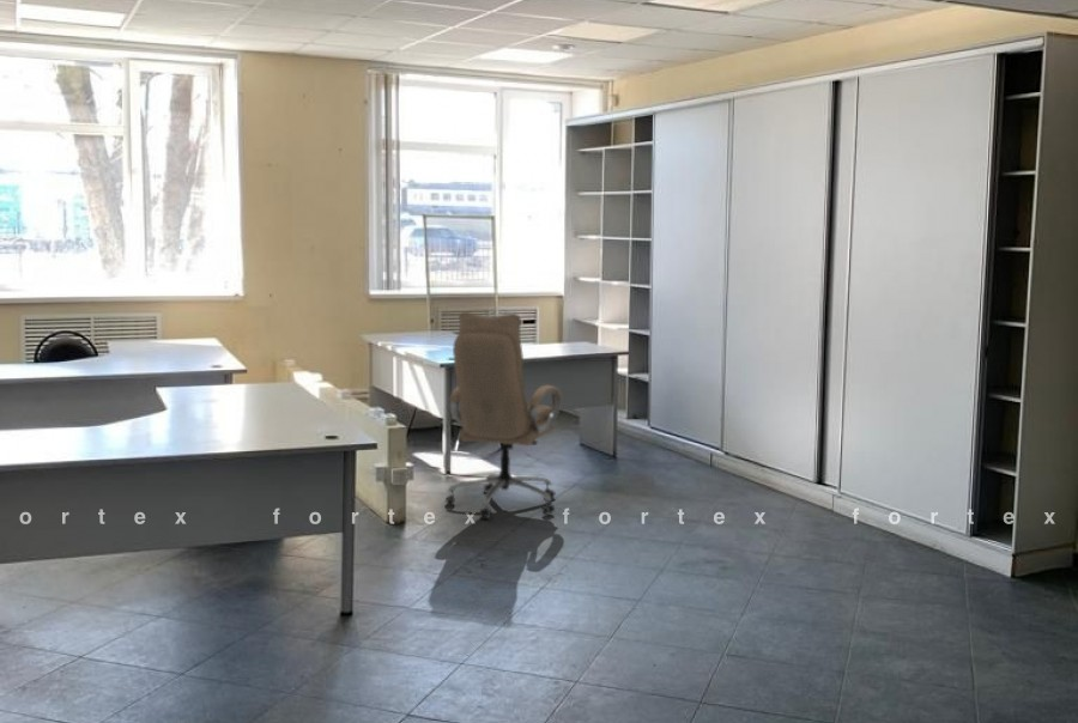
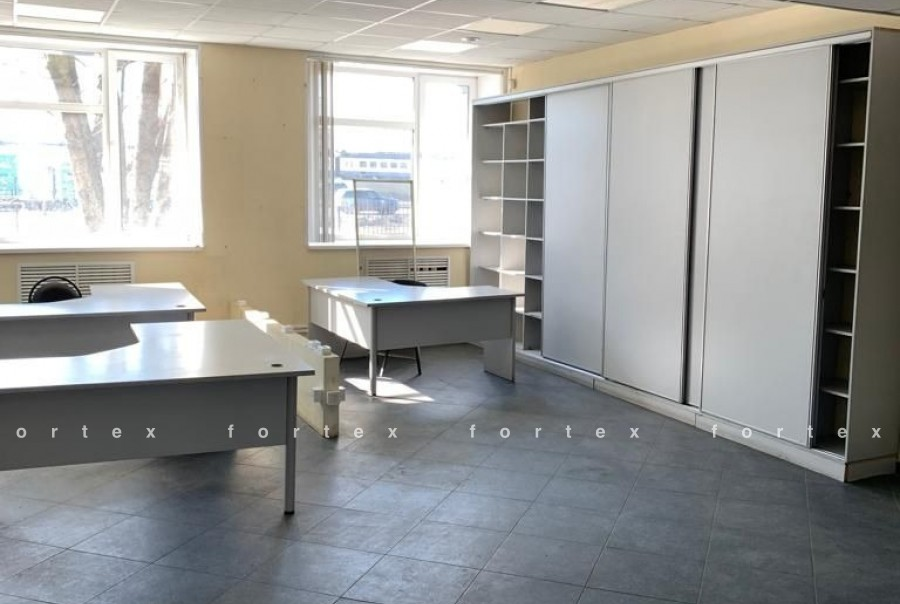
- office chair (503, 408)
